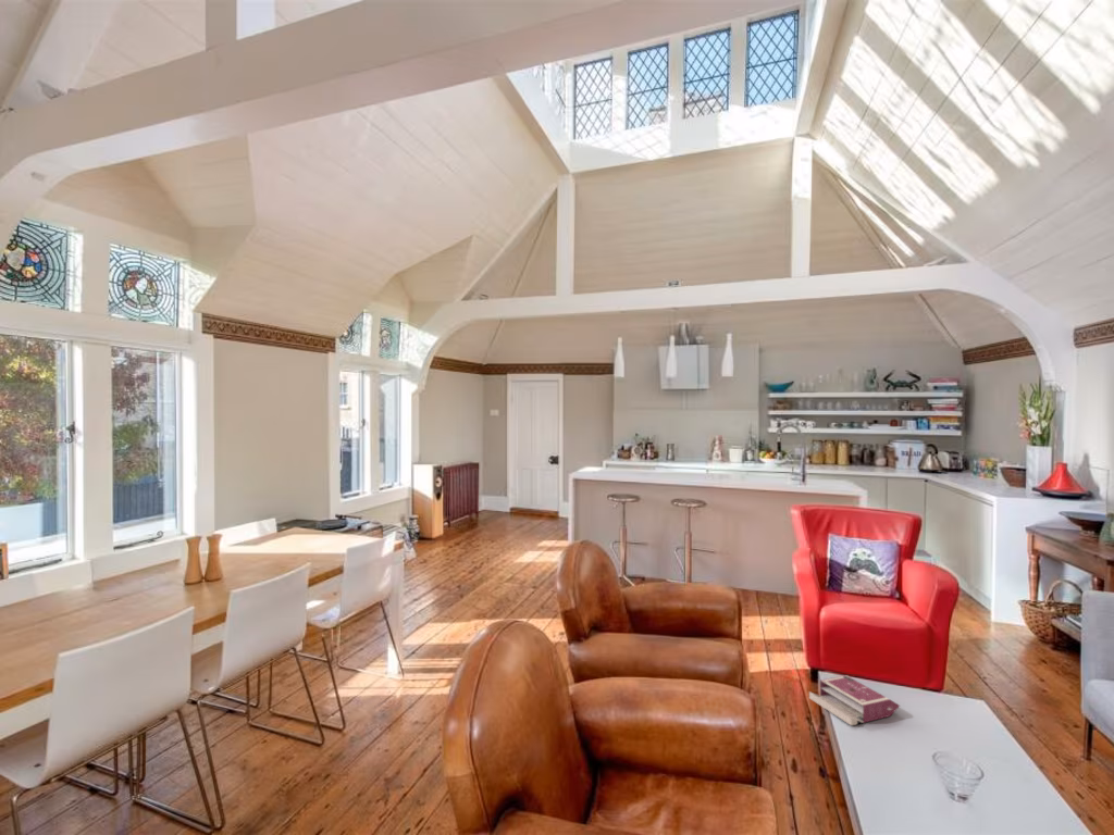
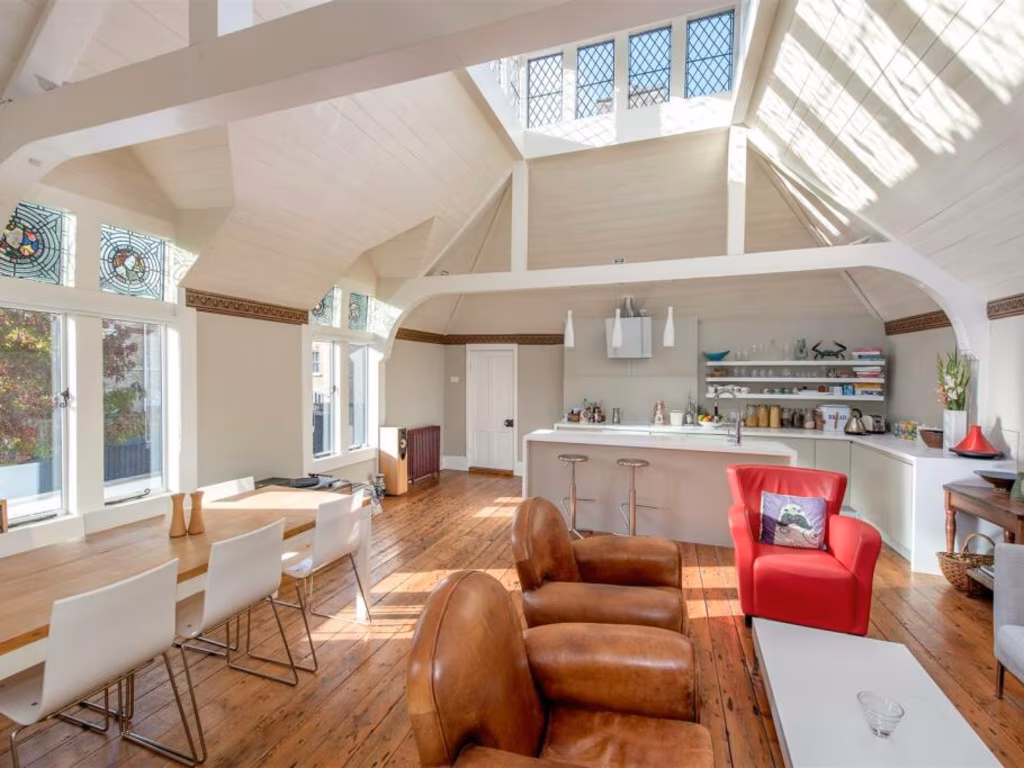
- book (853, 697)
